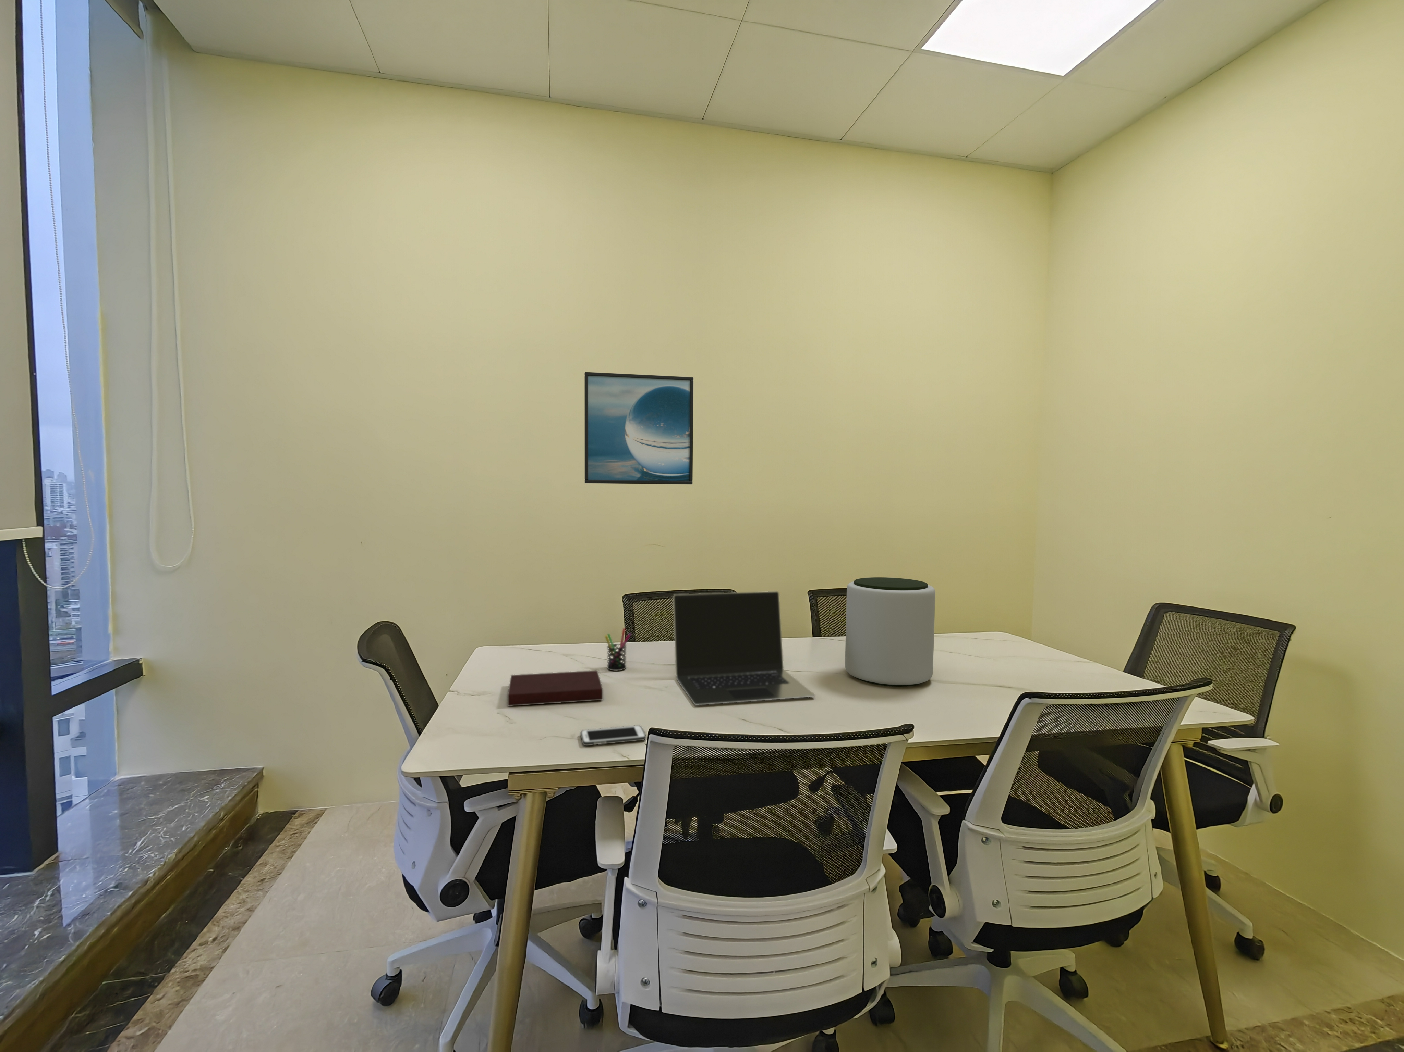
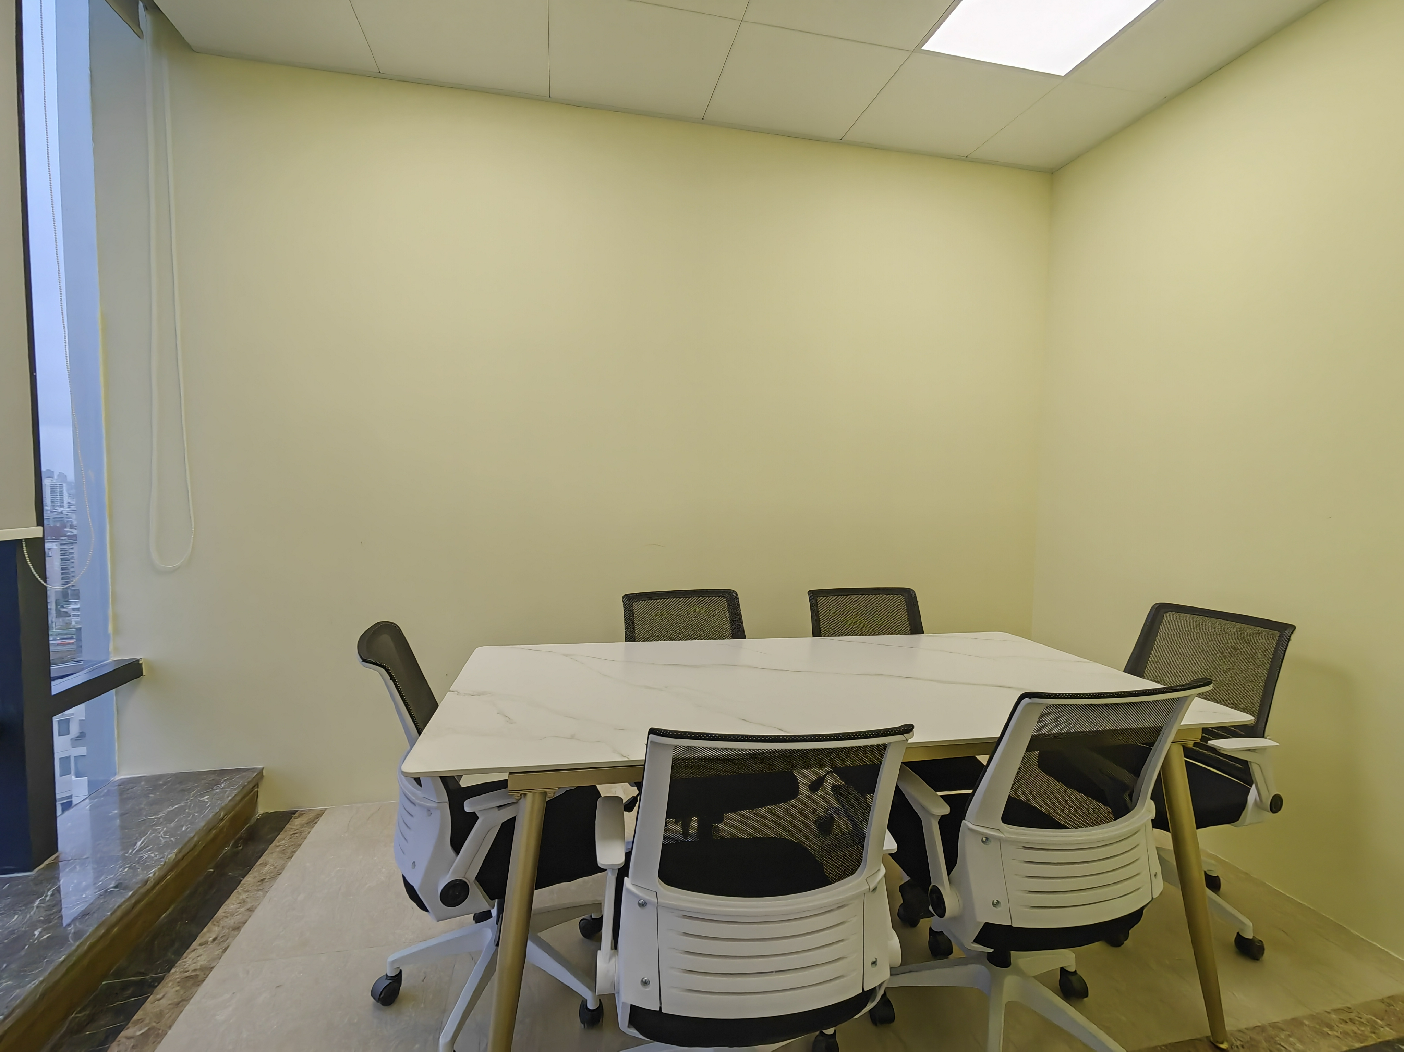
- cell phone (612, 735)
- pen holder (616, 649)
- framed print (640, 430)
- laptop (741, 643)
- plant pot (889, 629)
- notebook (555, 687)
